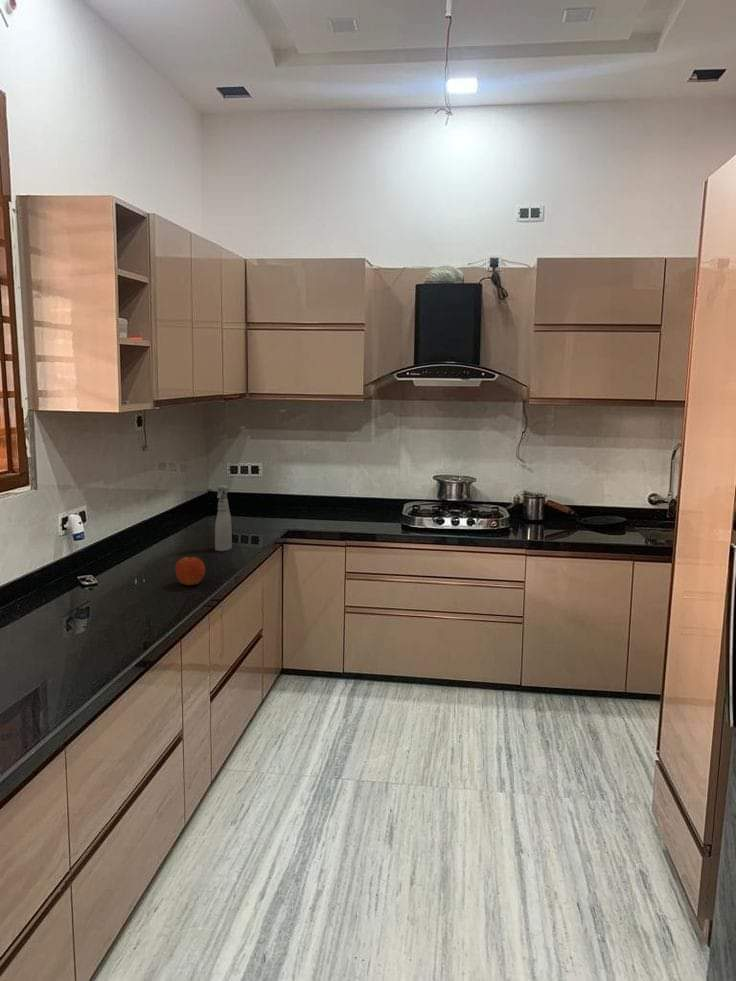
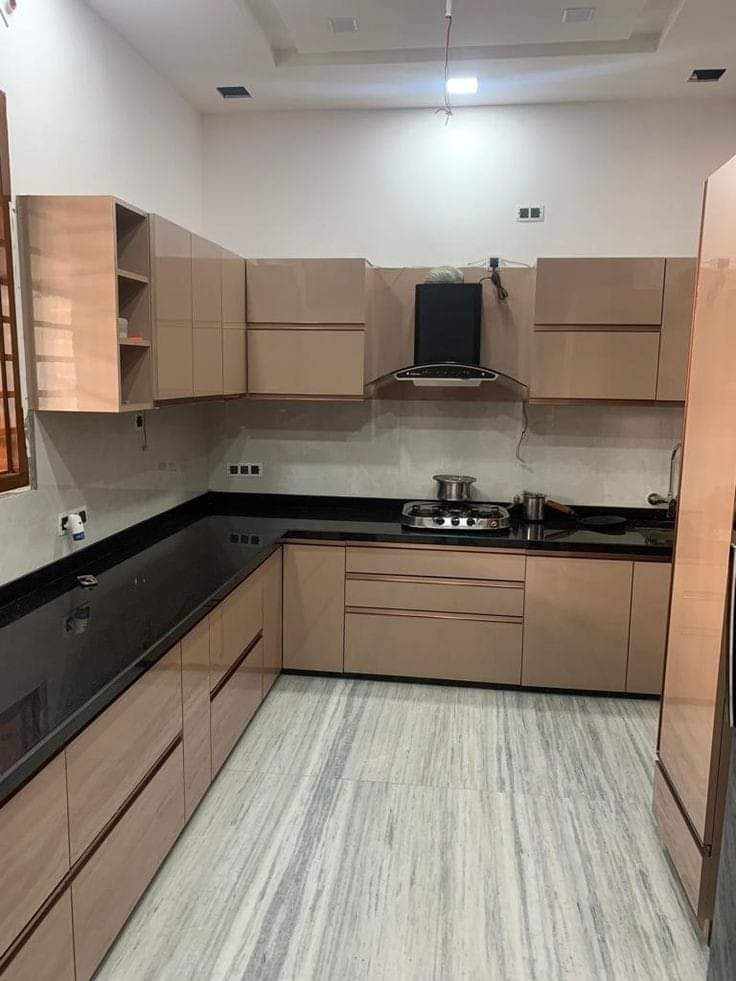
- fruit (190, 570)
- spray bottle (223, 517)
